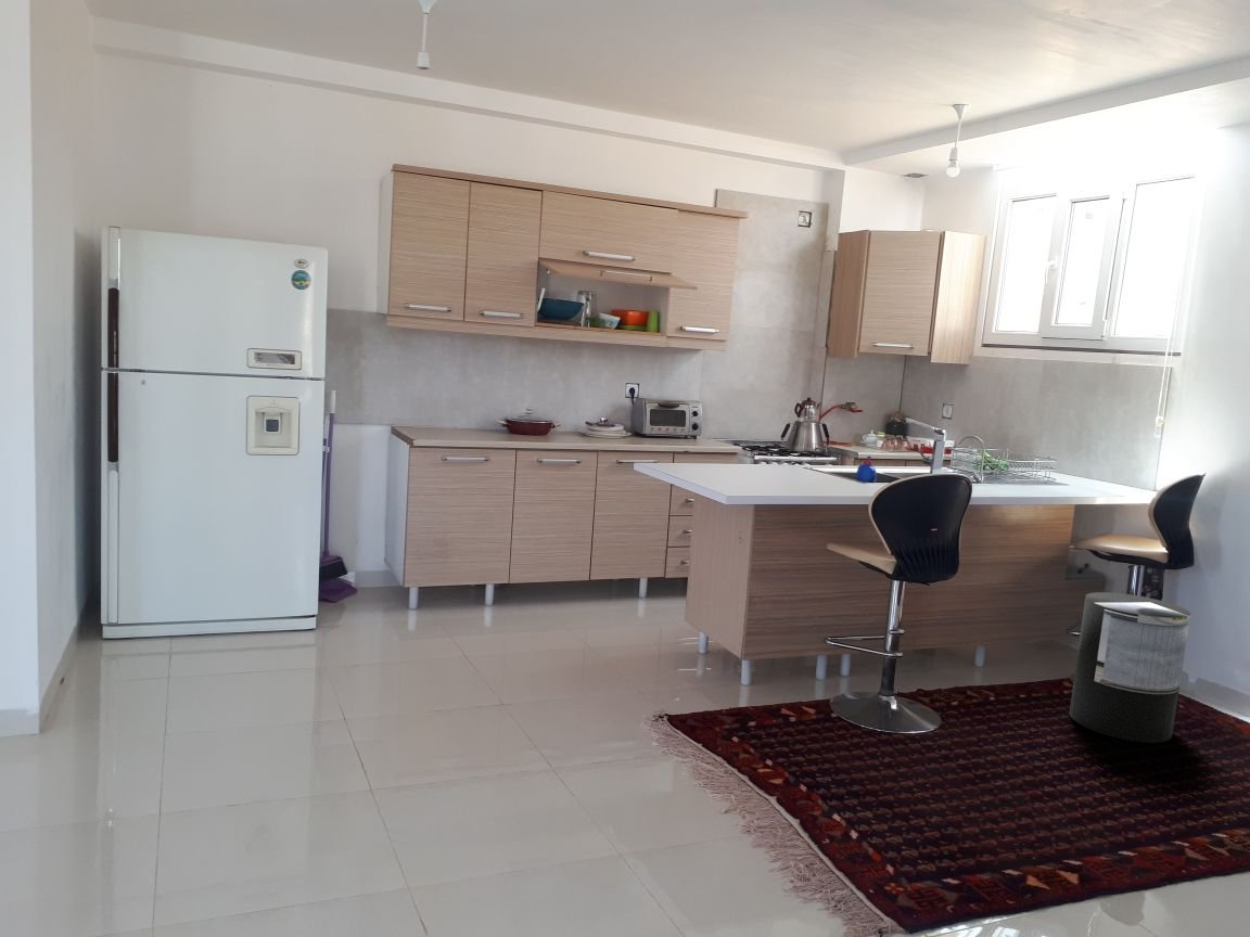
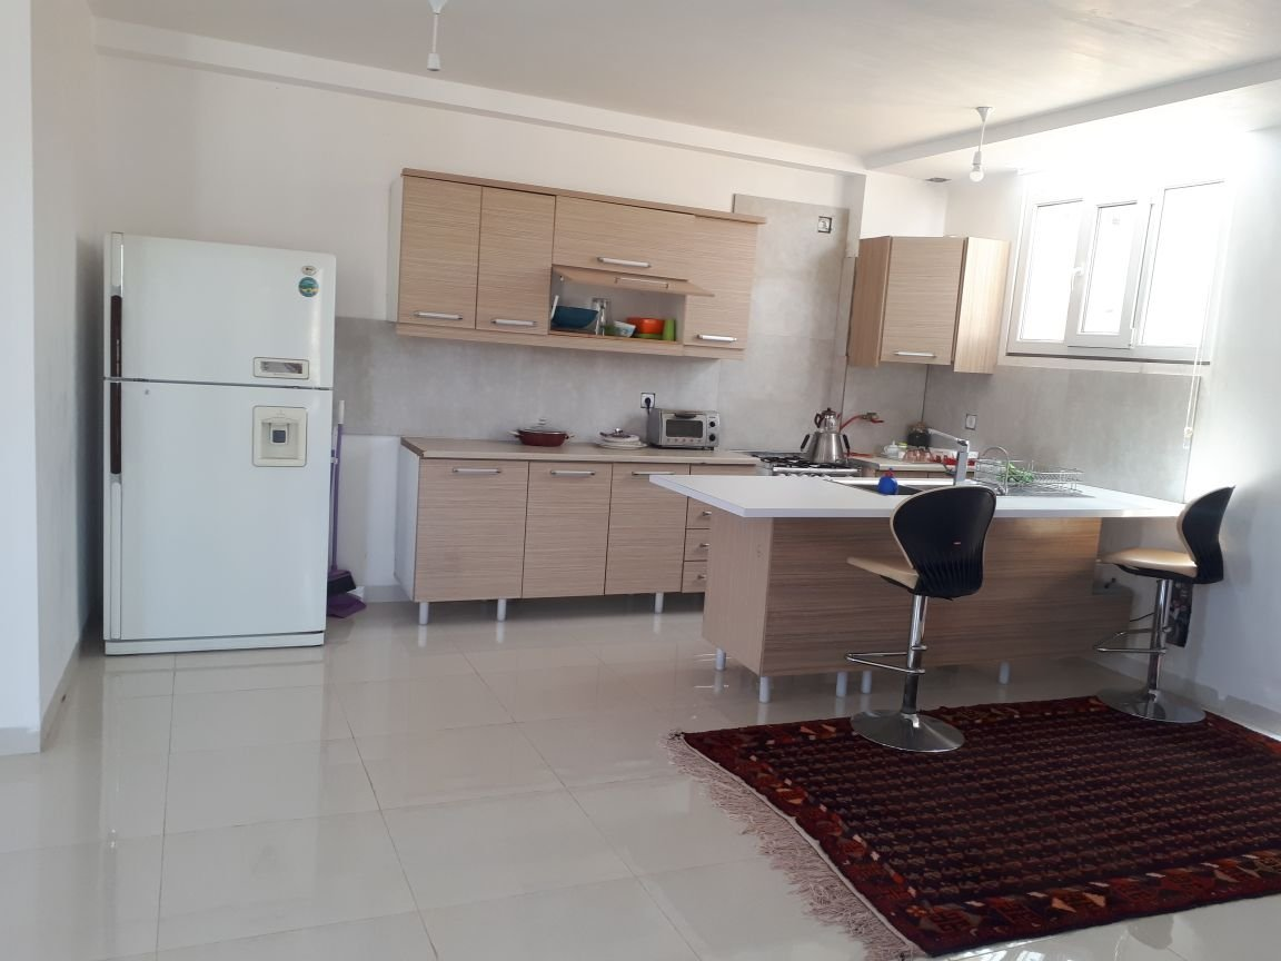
- trash can (1127, 664)
